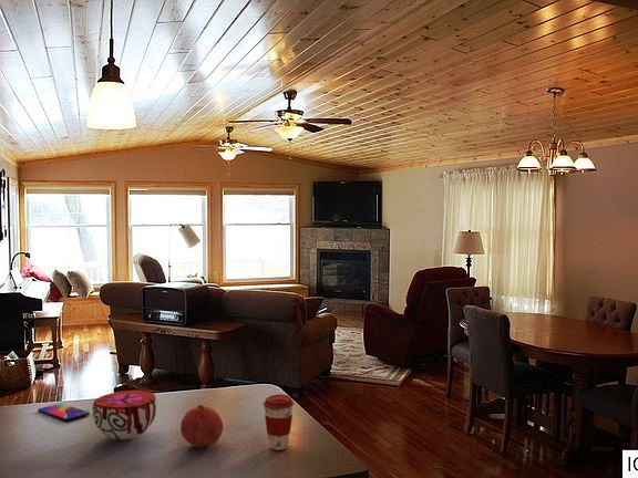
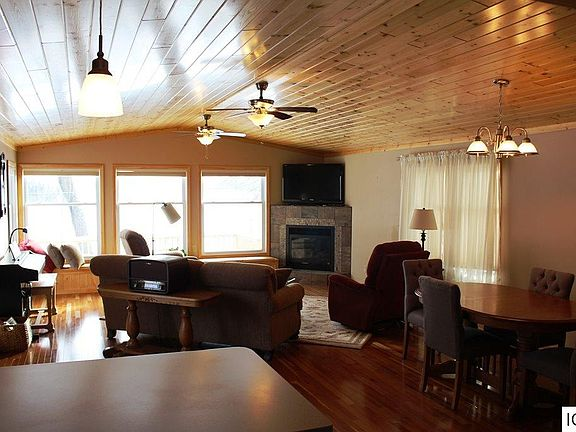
- coffee cup (278, 422)
- smartphone (63, 411)
- decorative bowl (125, 417)
- fruit (202, 425)
